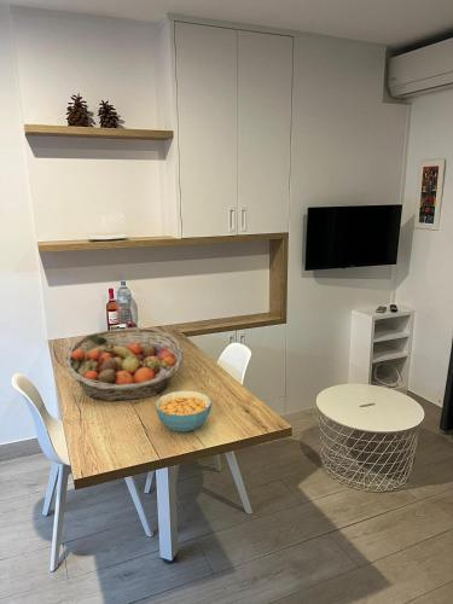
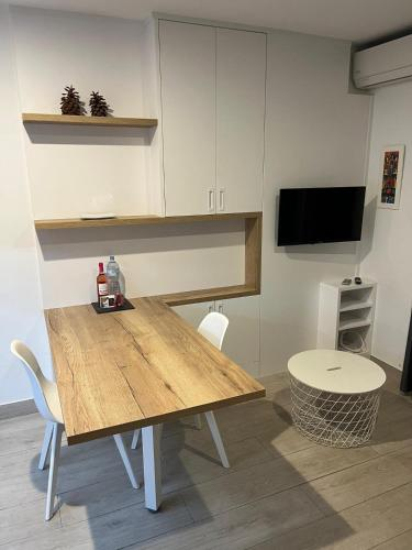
- fruit basket (126, 362)
- cereal bowl (184, 414)
